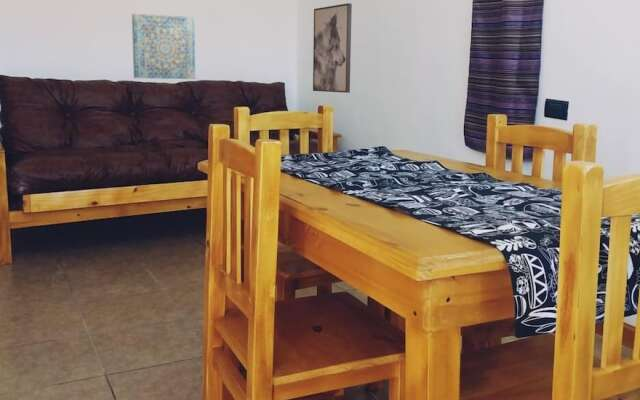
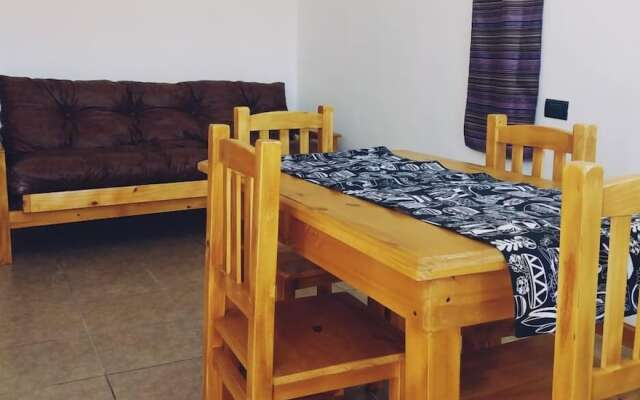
- wall art (331, 49)
- wall art (164, 47)
